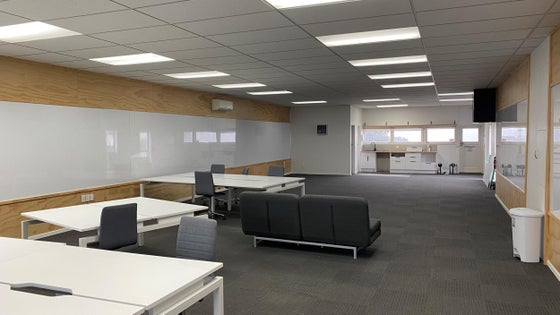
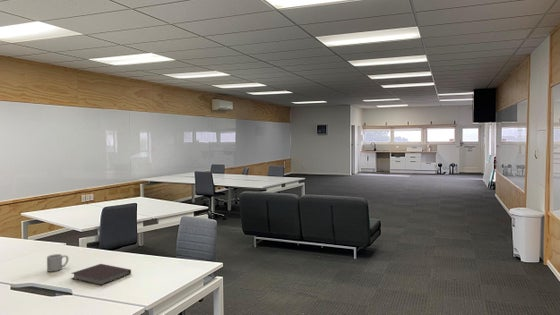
+ mug (58, 262)
+ notebook (101, 273)
